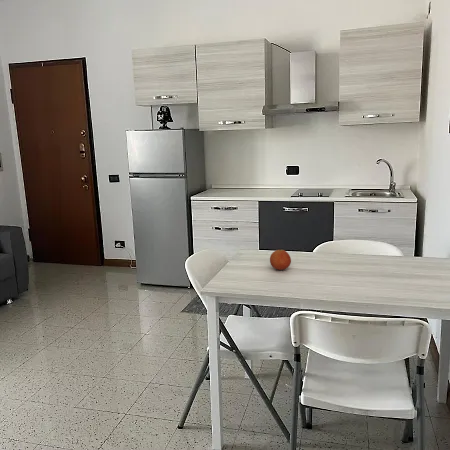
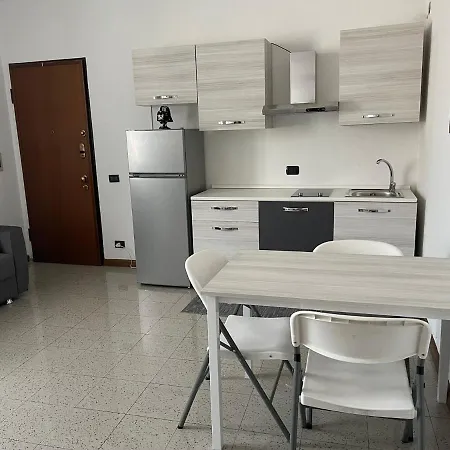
- fruit (280, 259)
